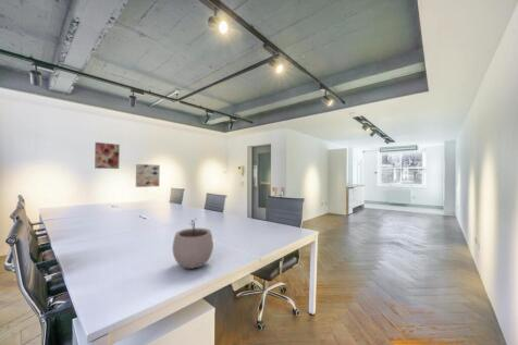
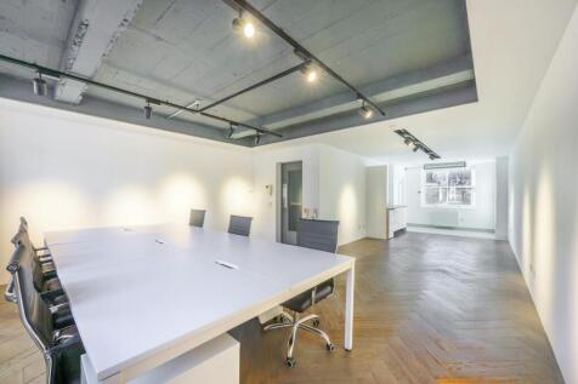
- wall art (148, 175)
- plant pot (193, 242)
- wall art (107, 156)
